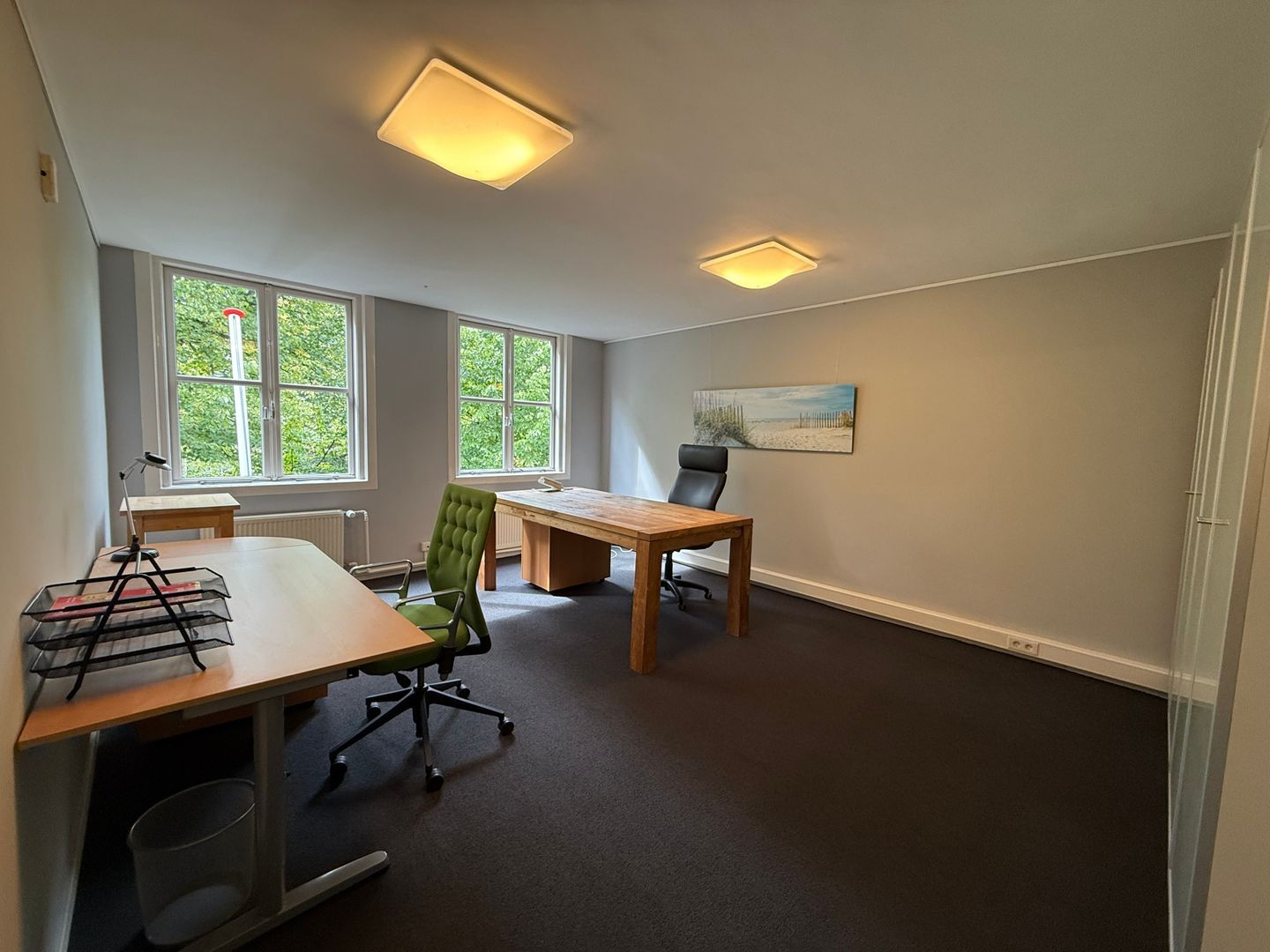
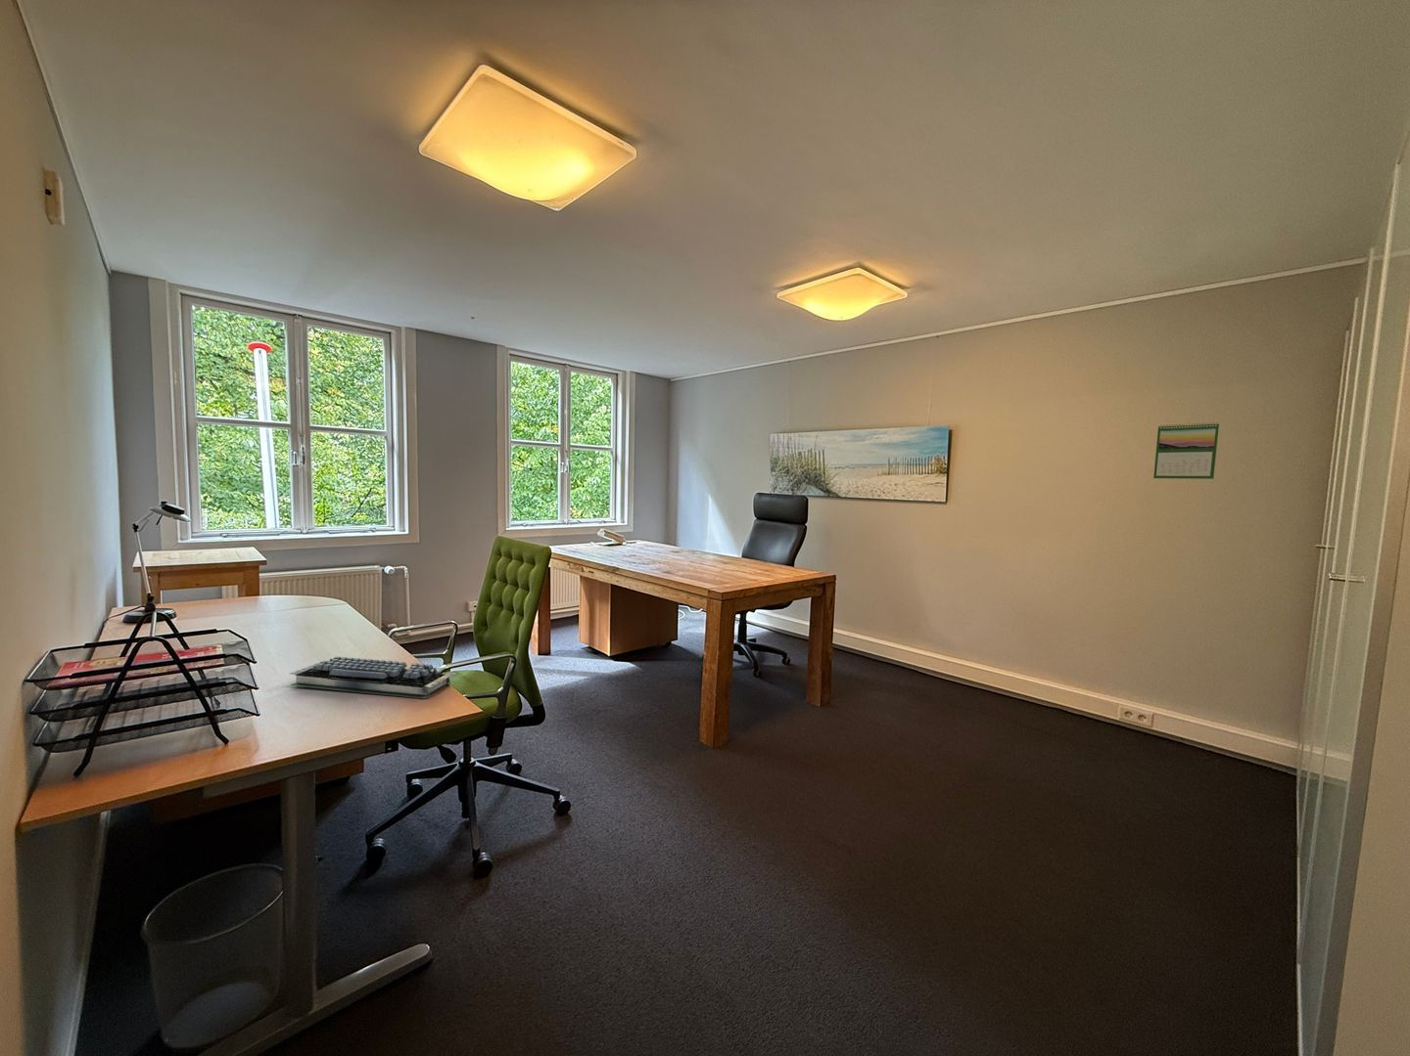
+ computer keyboard (375, 673)
+ calendar (1185, 450)
